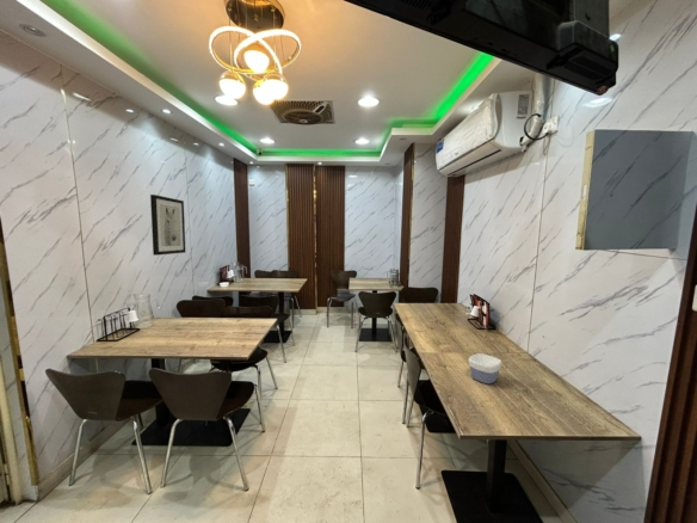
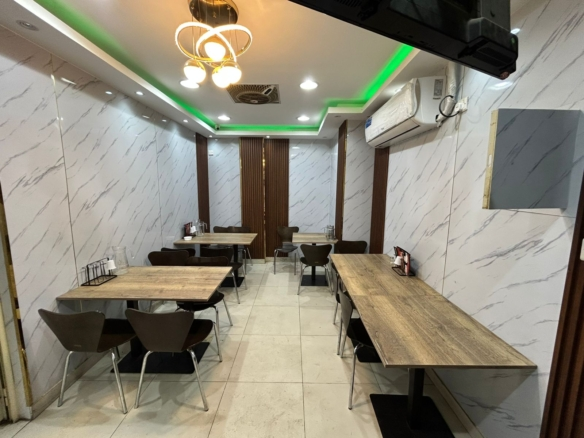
- wall art (169, 226)
- bowl (483, 368)
